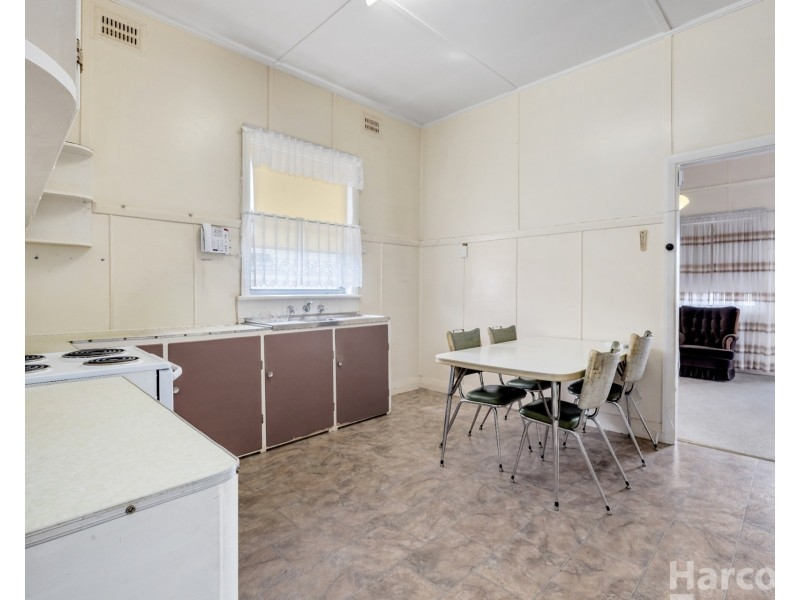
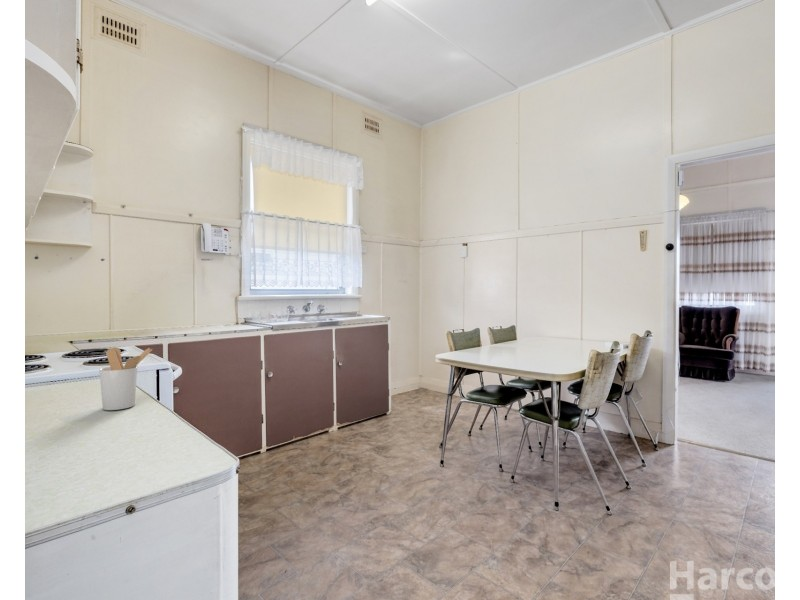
+ utensil holder (128, 376)
